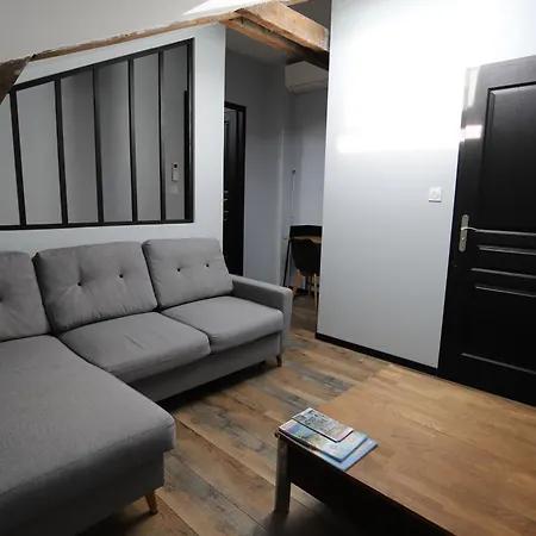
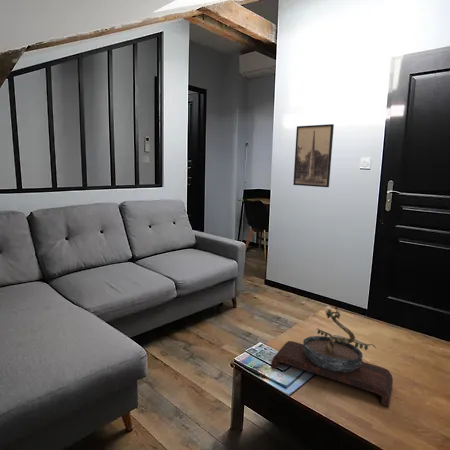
+ bonsai tree (332, 340)
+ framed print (312, 156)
